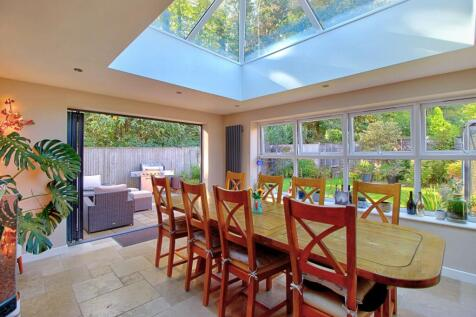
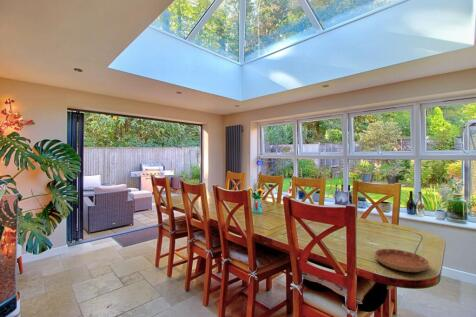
+ saucer (400, 260)
